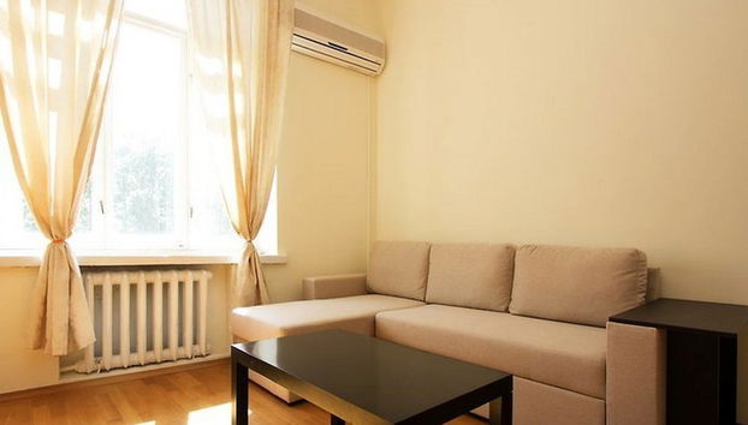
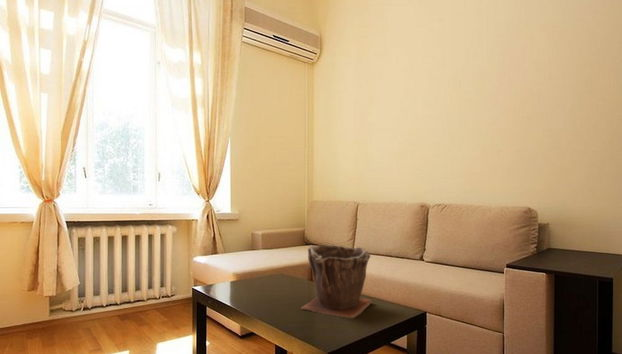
+ plant pot (337, 276)
